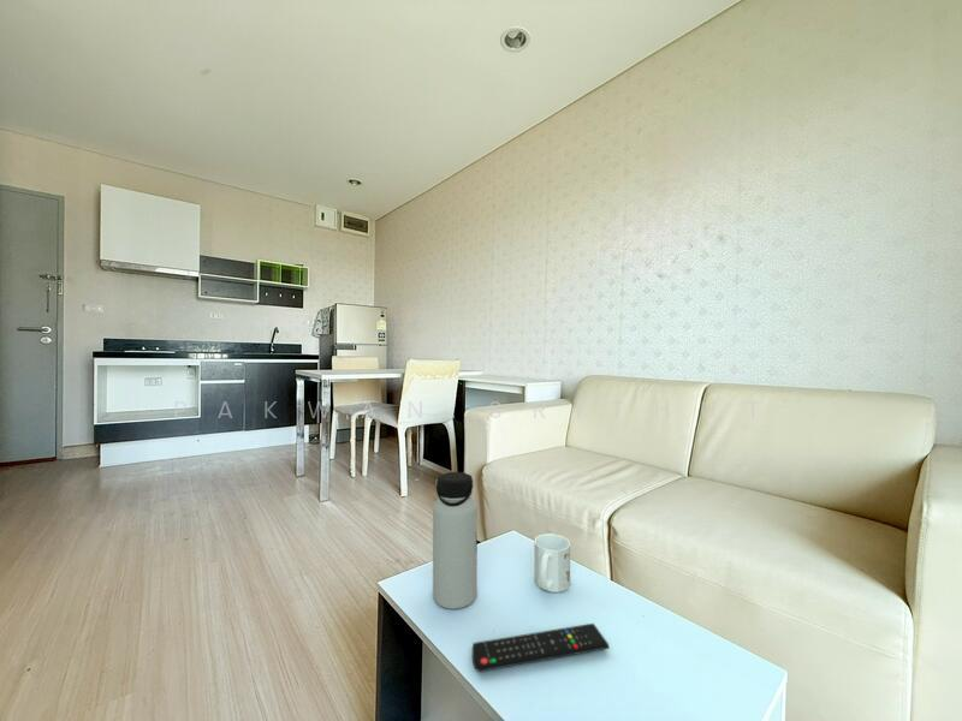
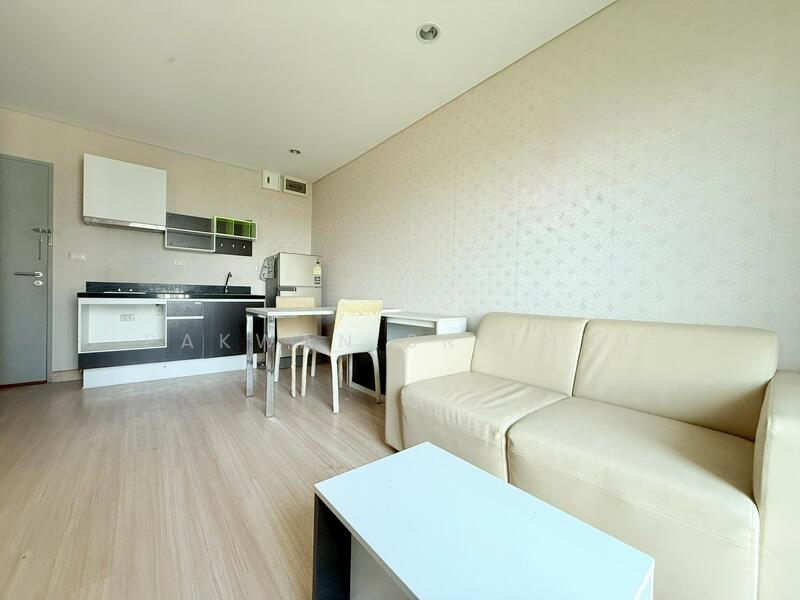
- remote control (539, 648)
- mug (550, 565)
- water bottle (455, 535)
